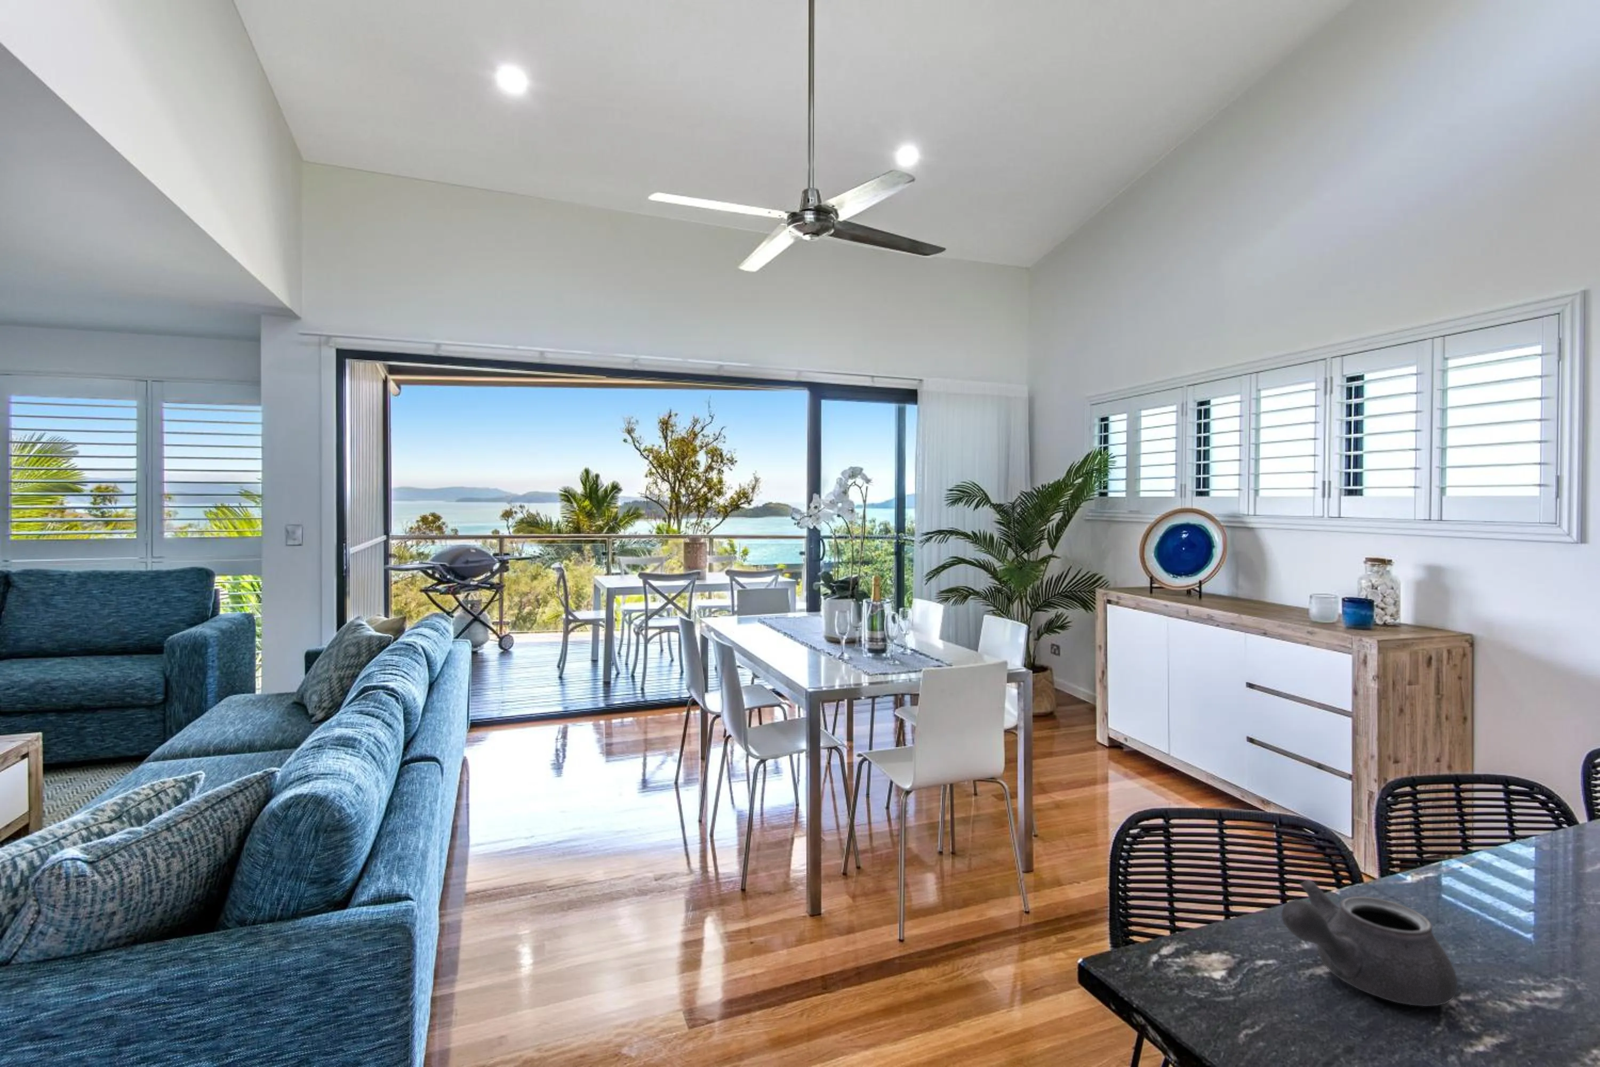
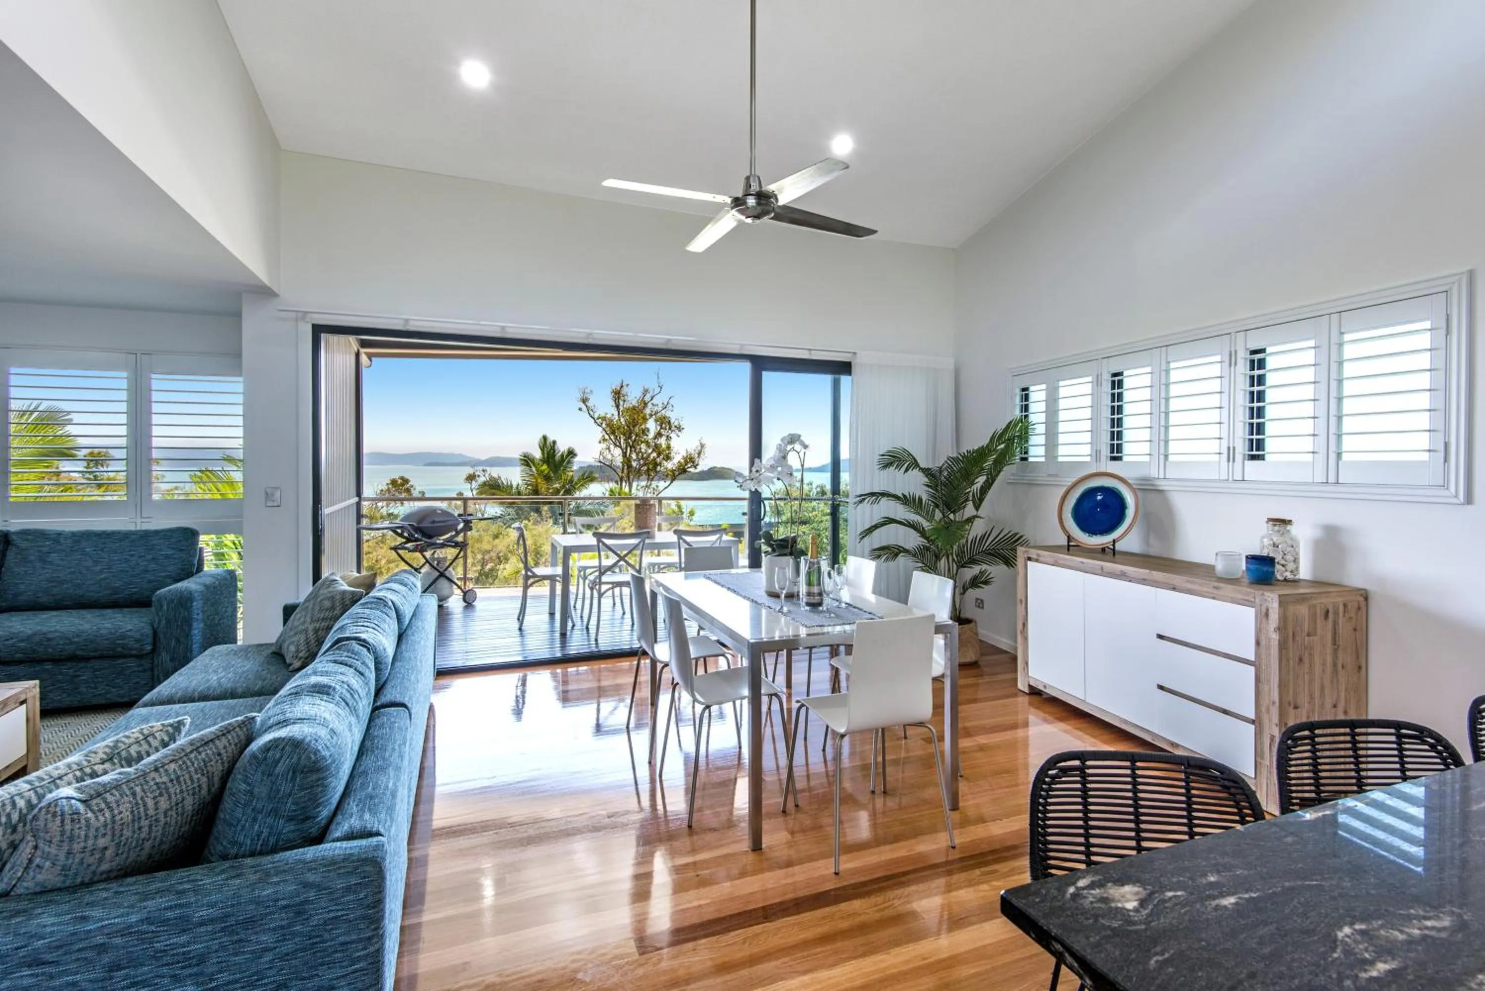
- teapot (1351, 935)
